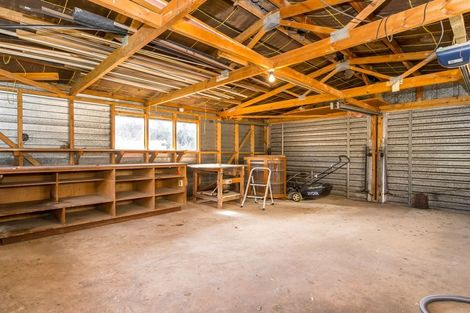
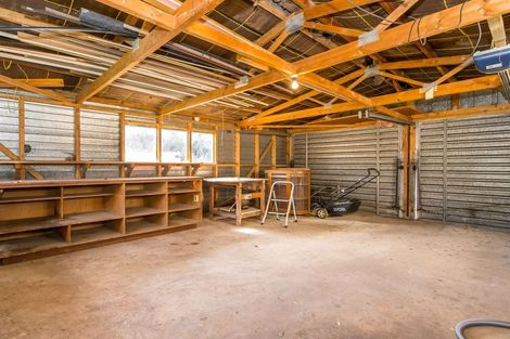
- bucket (420, 200)
